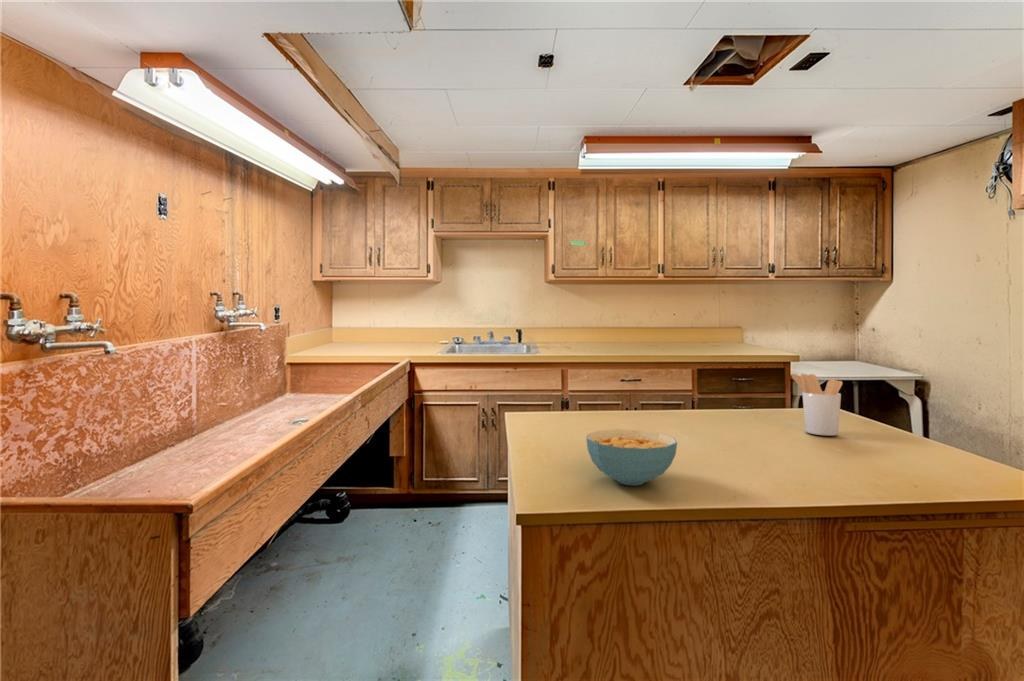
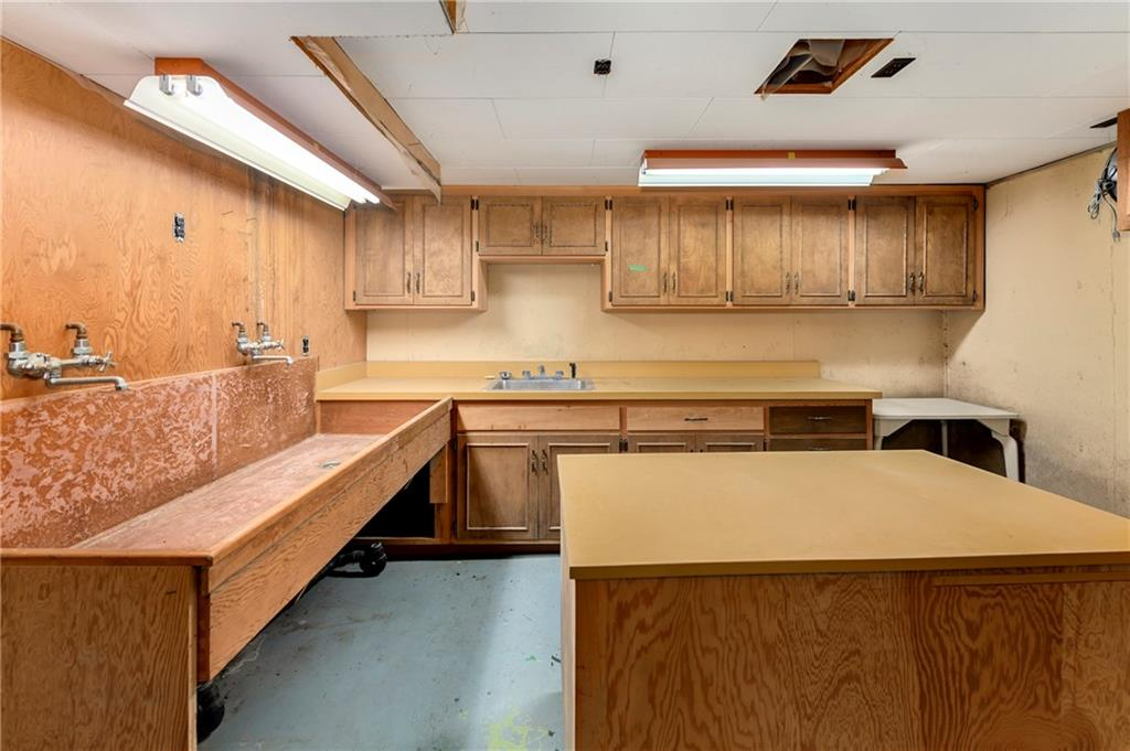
- cereal bowl (630, 459)
- utensil holder (815, 401)
